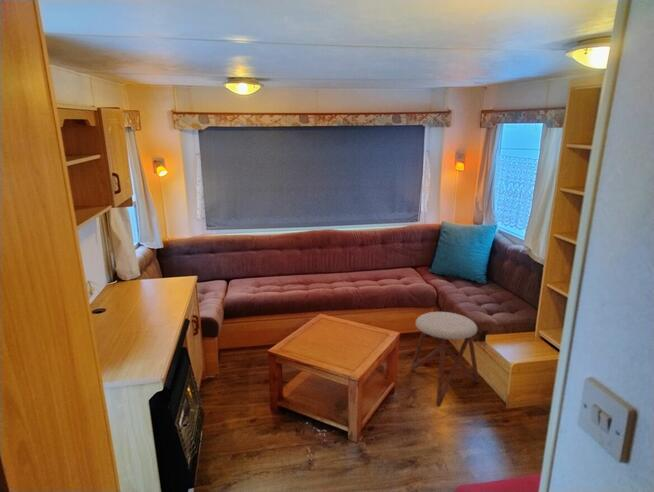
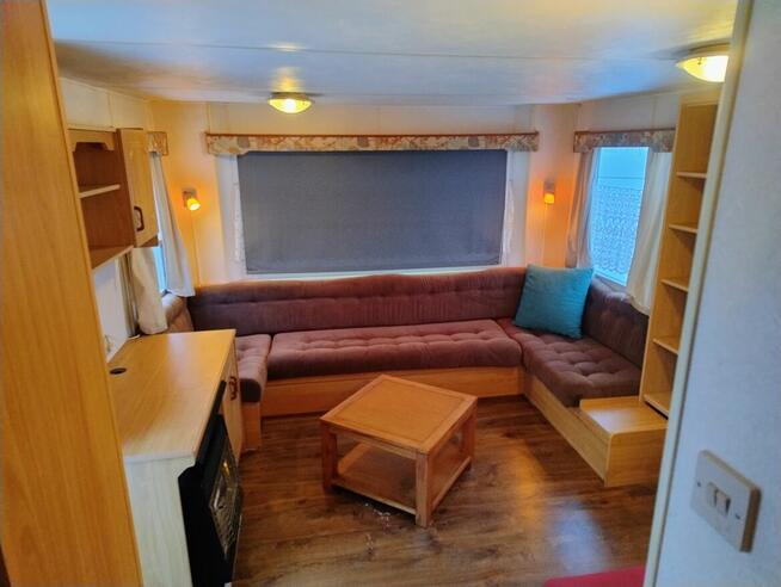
- stool (449, 353)
